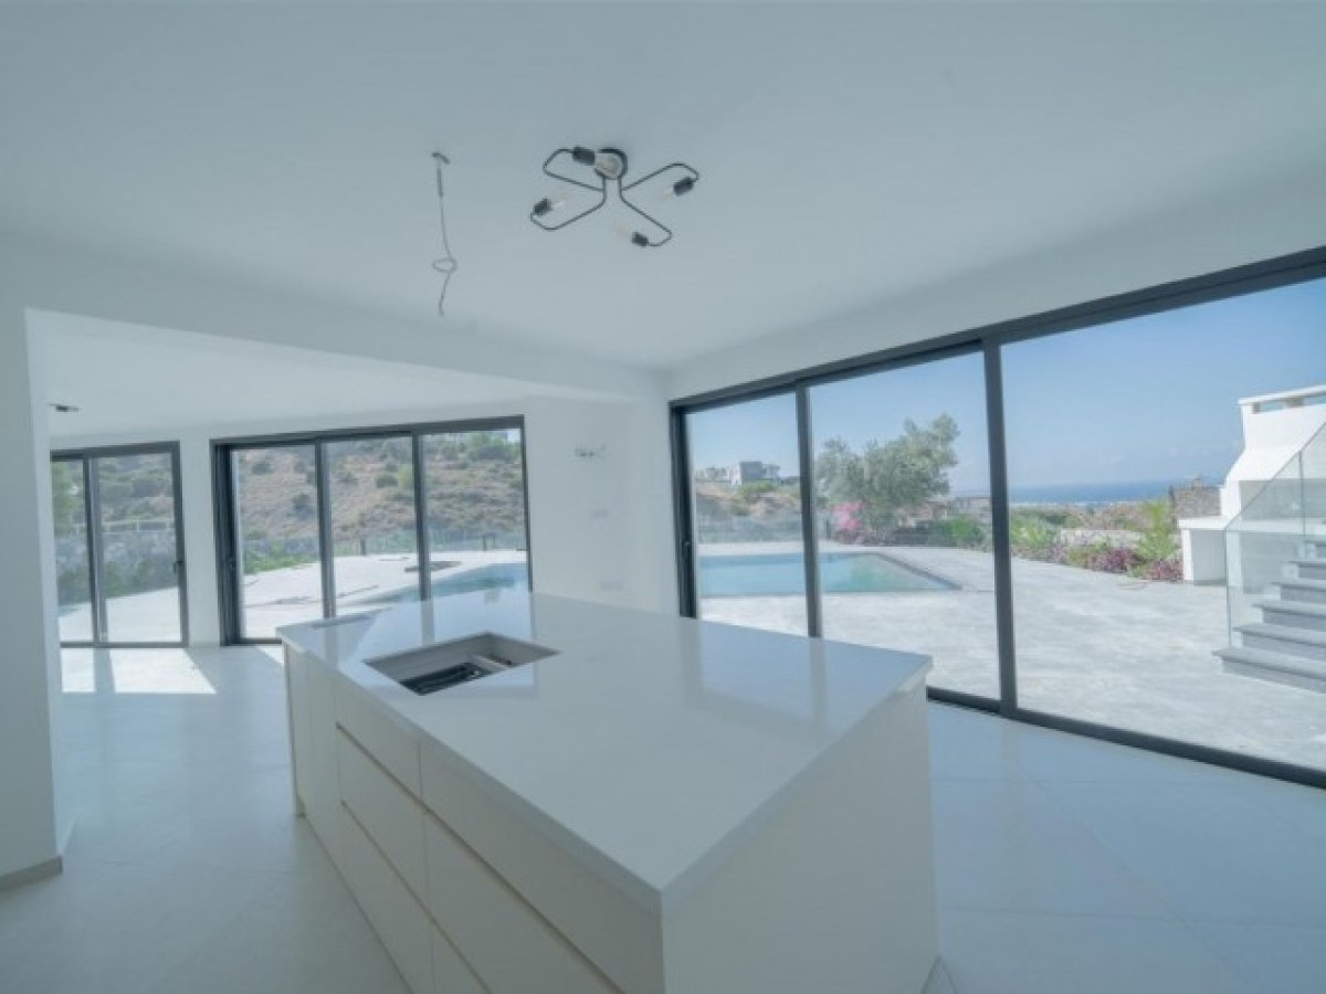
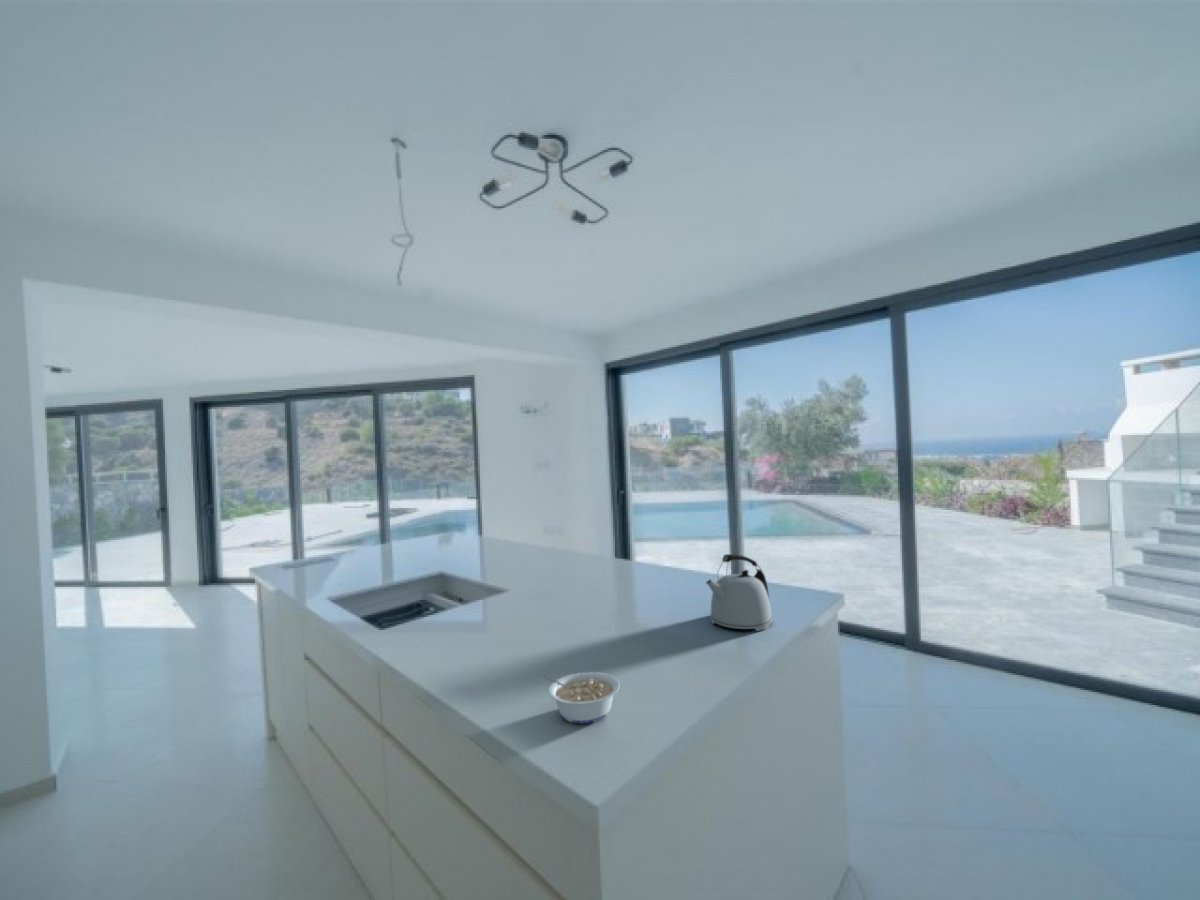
+ kettle (737, 586)
+ legume (581, 696)
